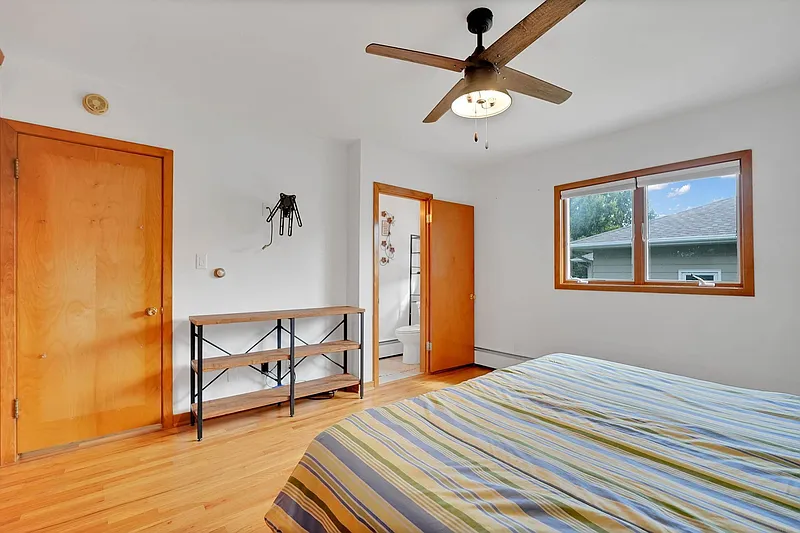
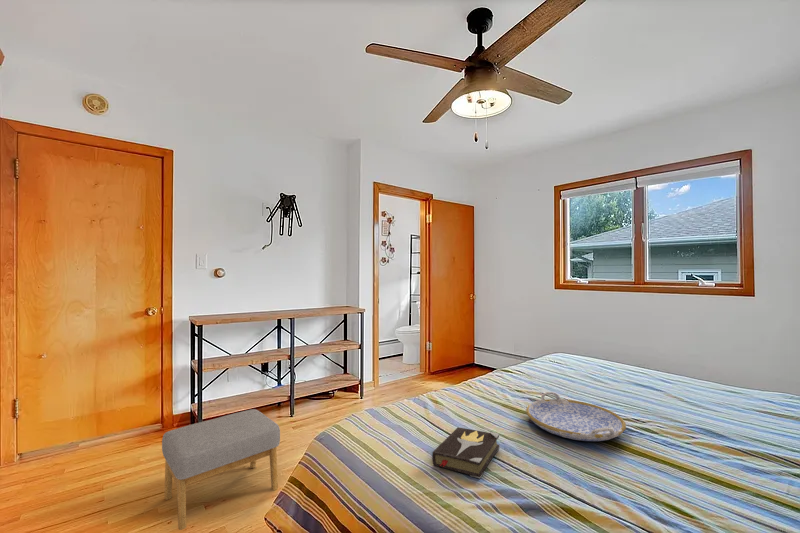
+ serving tray (573, 416)
+ footstool (222, 459)
+ hardback book (467, 448)
